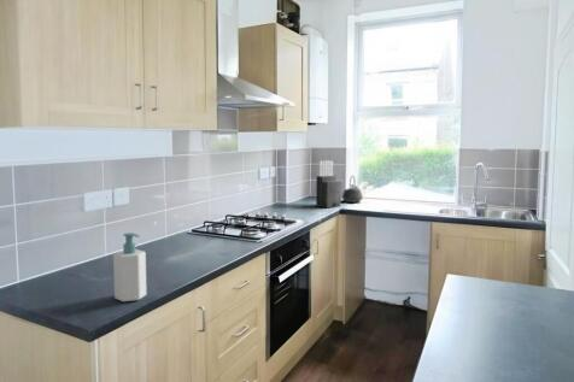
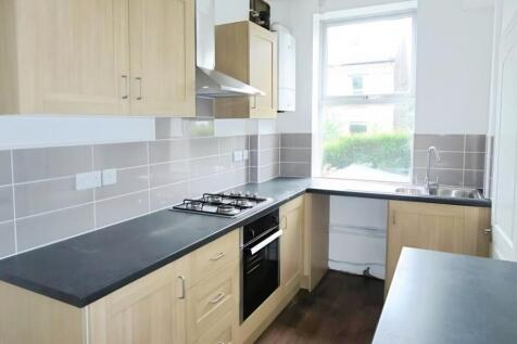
- soap bottle (129, 265)
- knife block (329, 183)
- kettle (352, 188)
